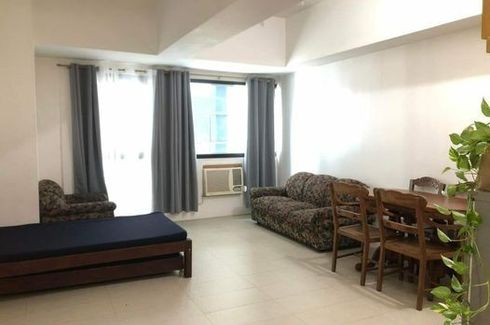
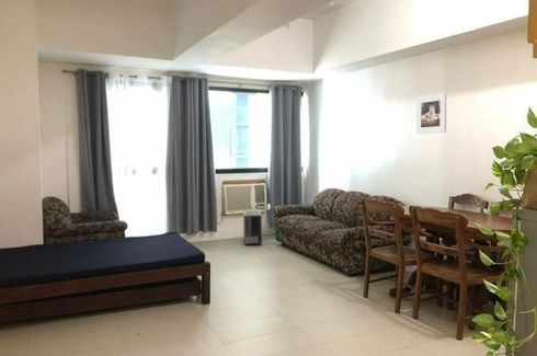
+ air purifier (252, 227)
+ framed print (430, 114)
